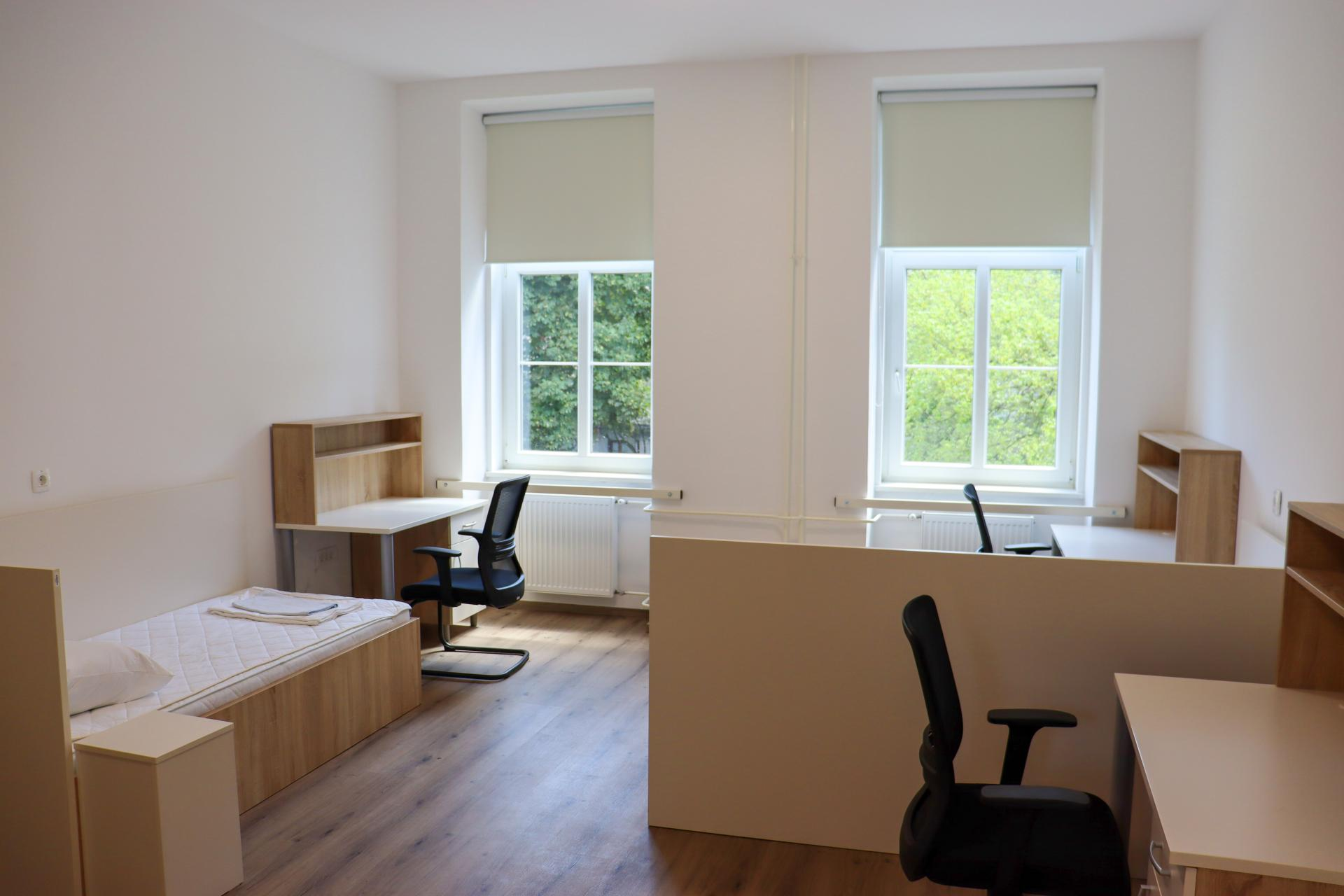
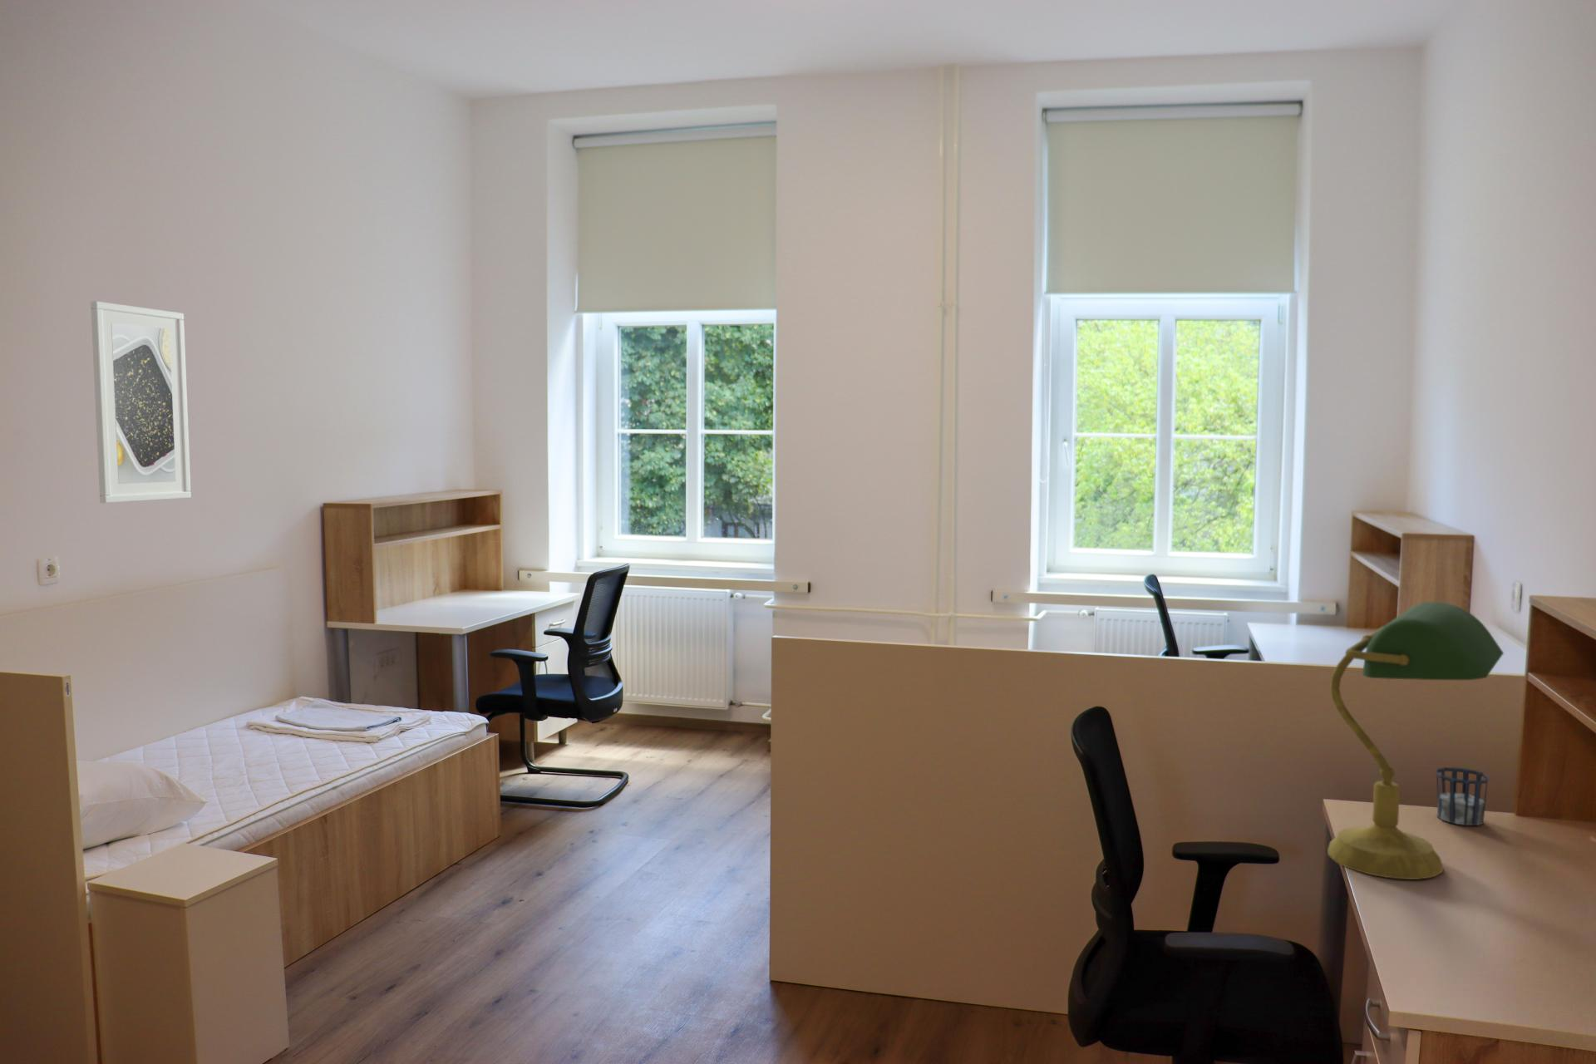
+ cup (1461, 797)
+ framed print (142, 404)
+ desk lamp (1383, 756)
